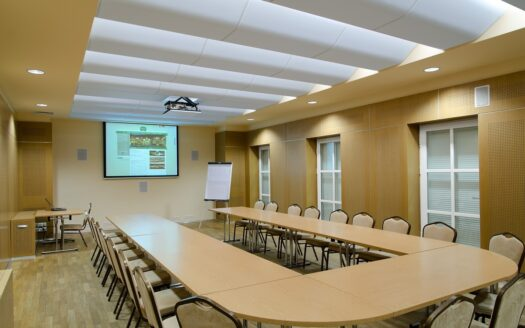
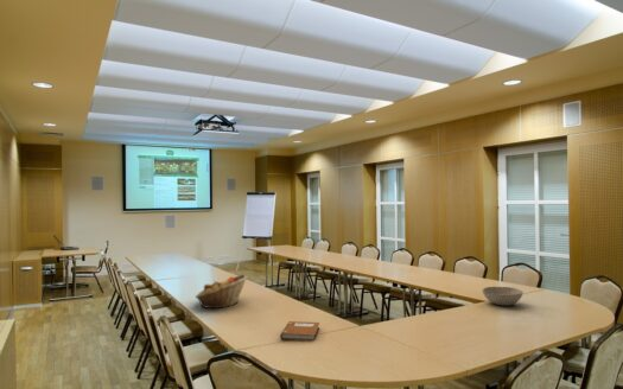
+ fruit basket (222, 289)
+ notebook (300, 330)
+ bowl (502, 296)
